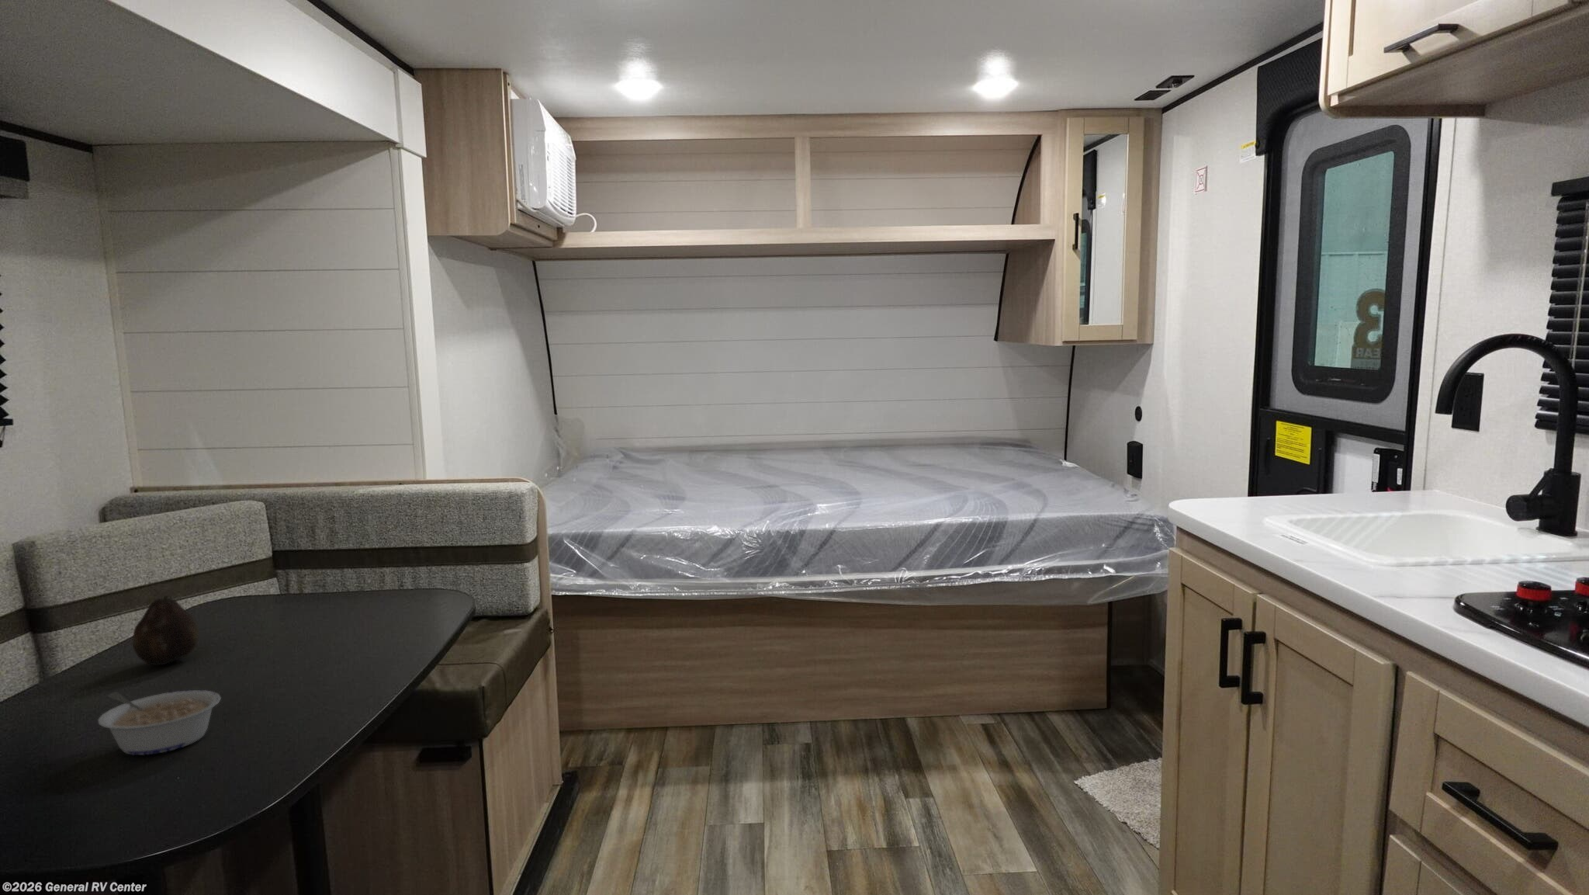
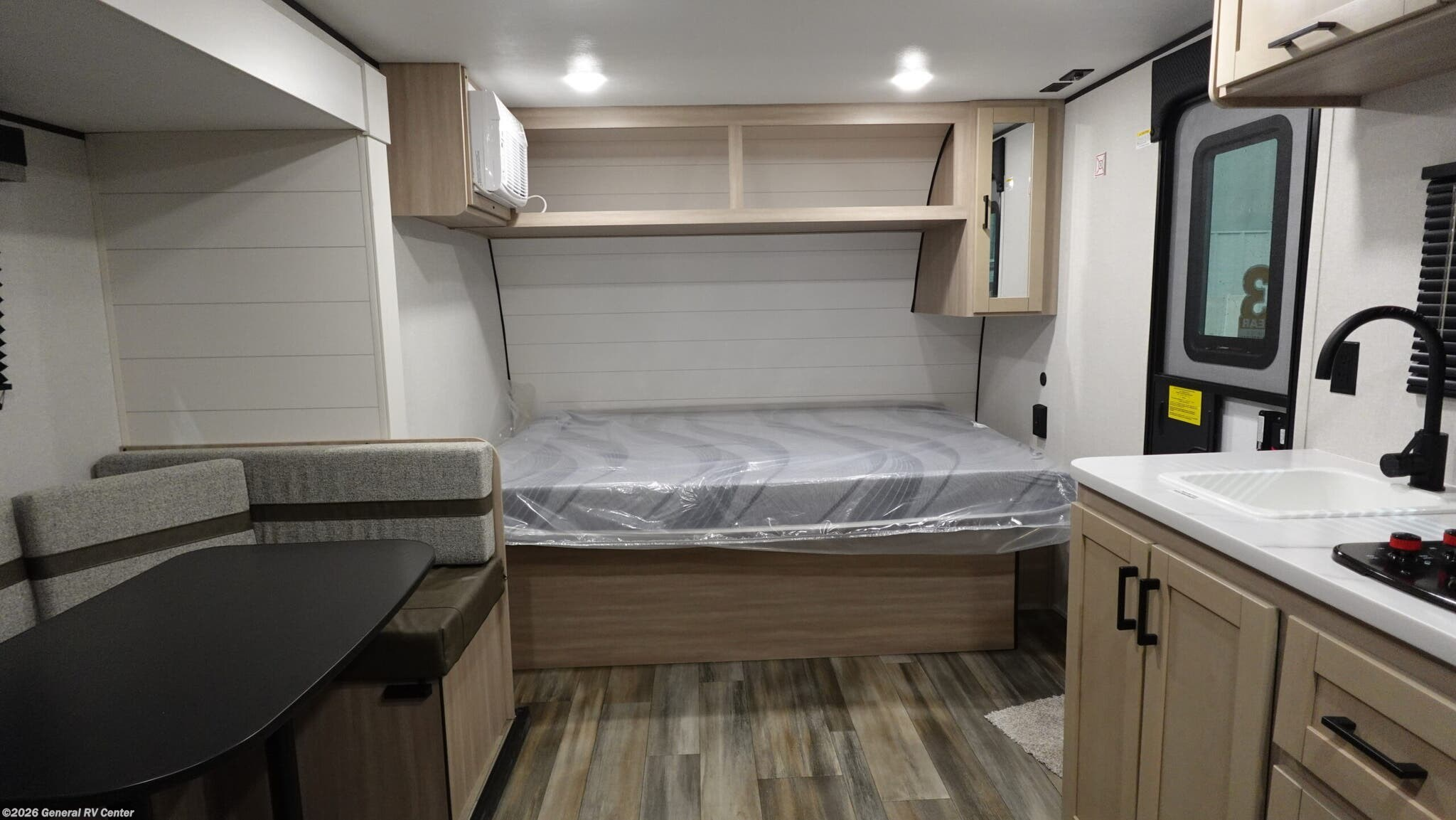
- fruit (165, 629)
- legume (157, 721)
